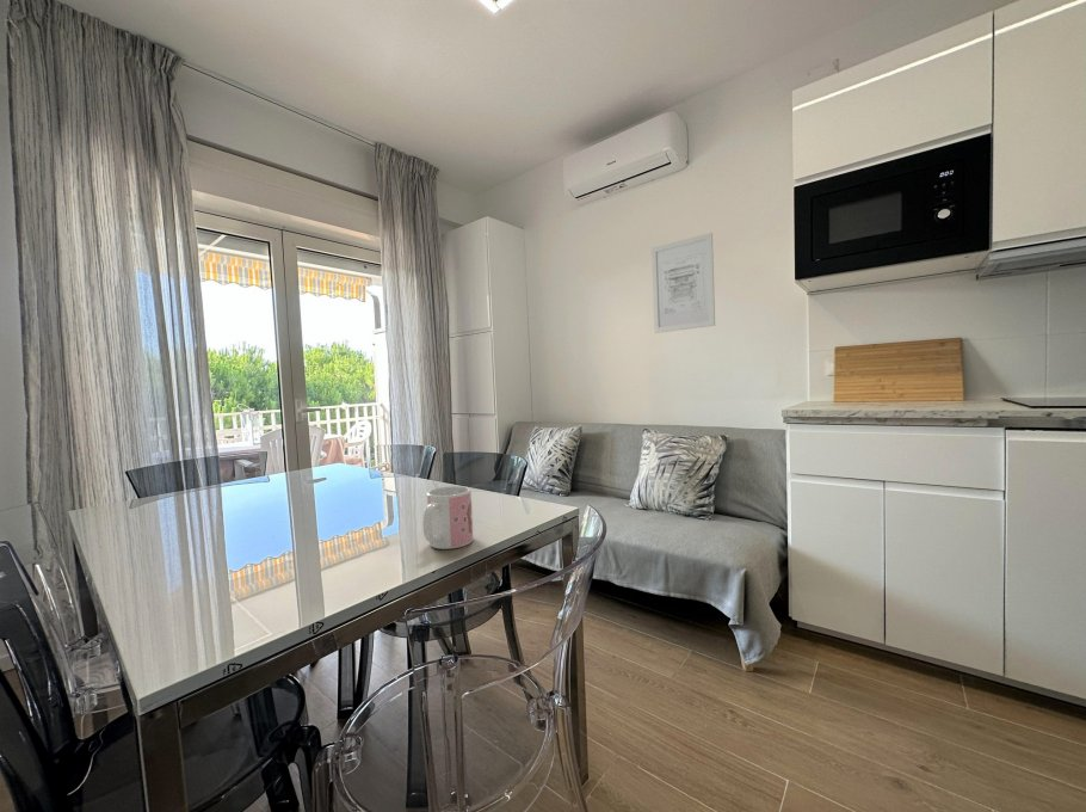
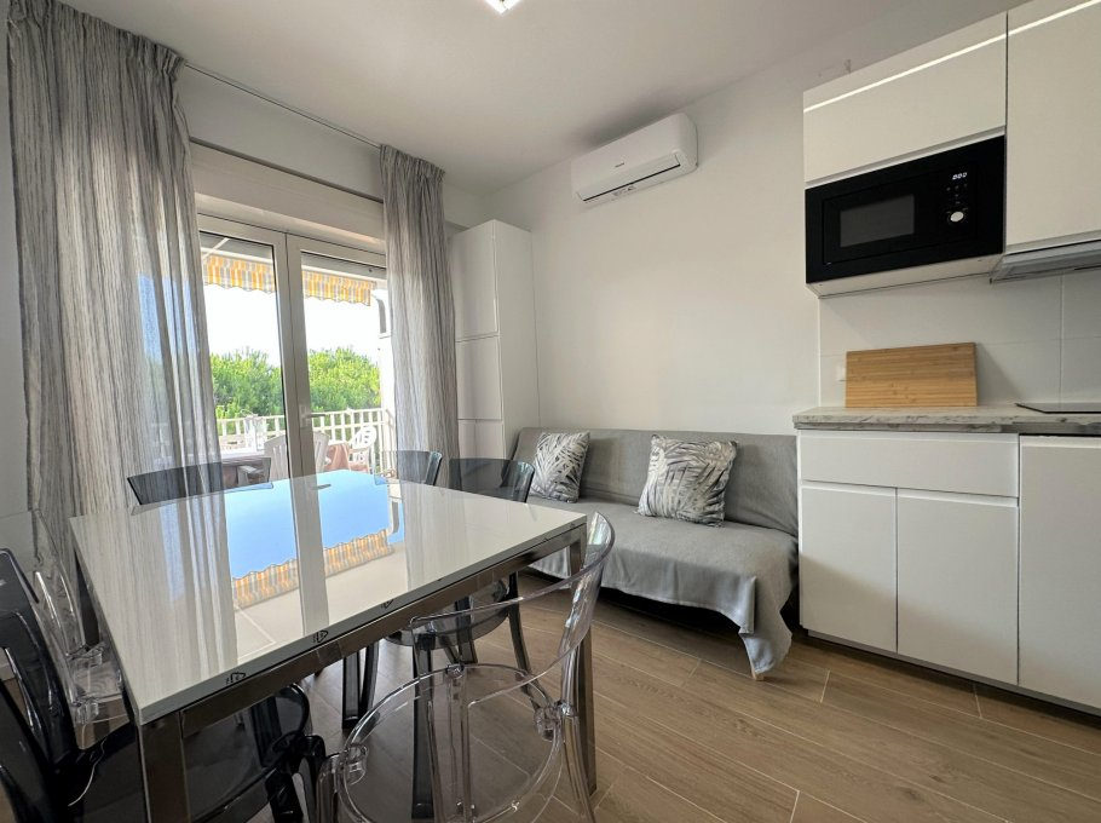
- wall art (681, 284)
- mug (446, 518)
